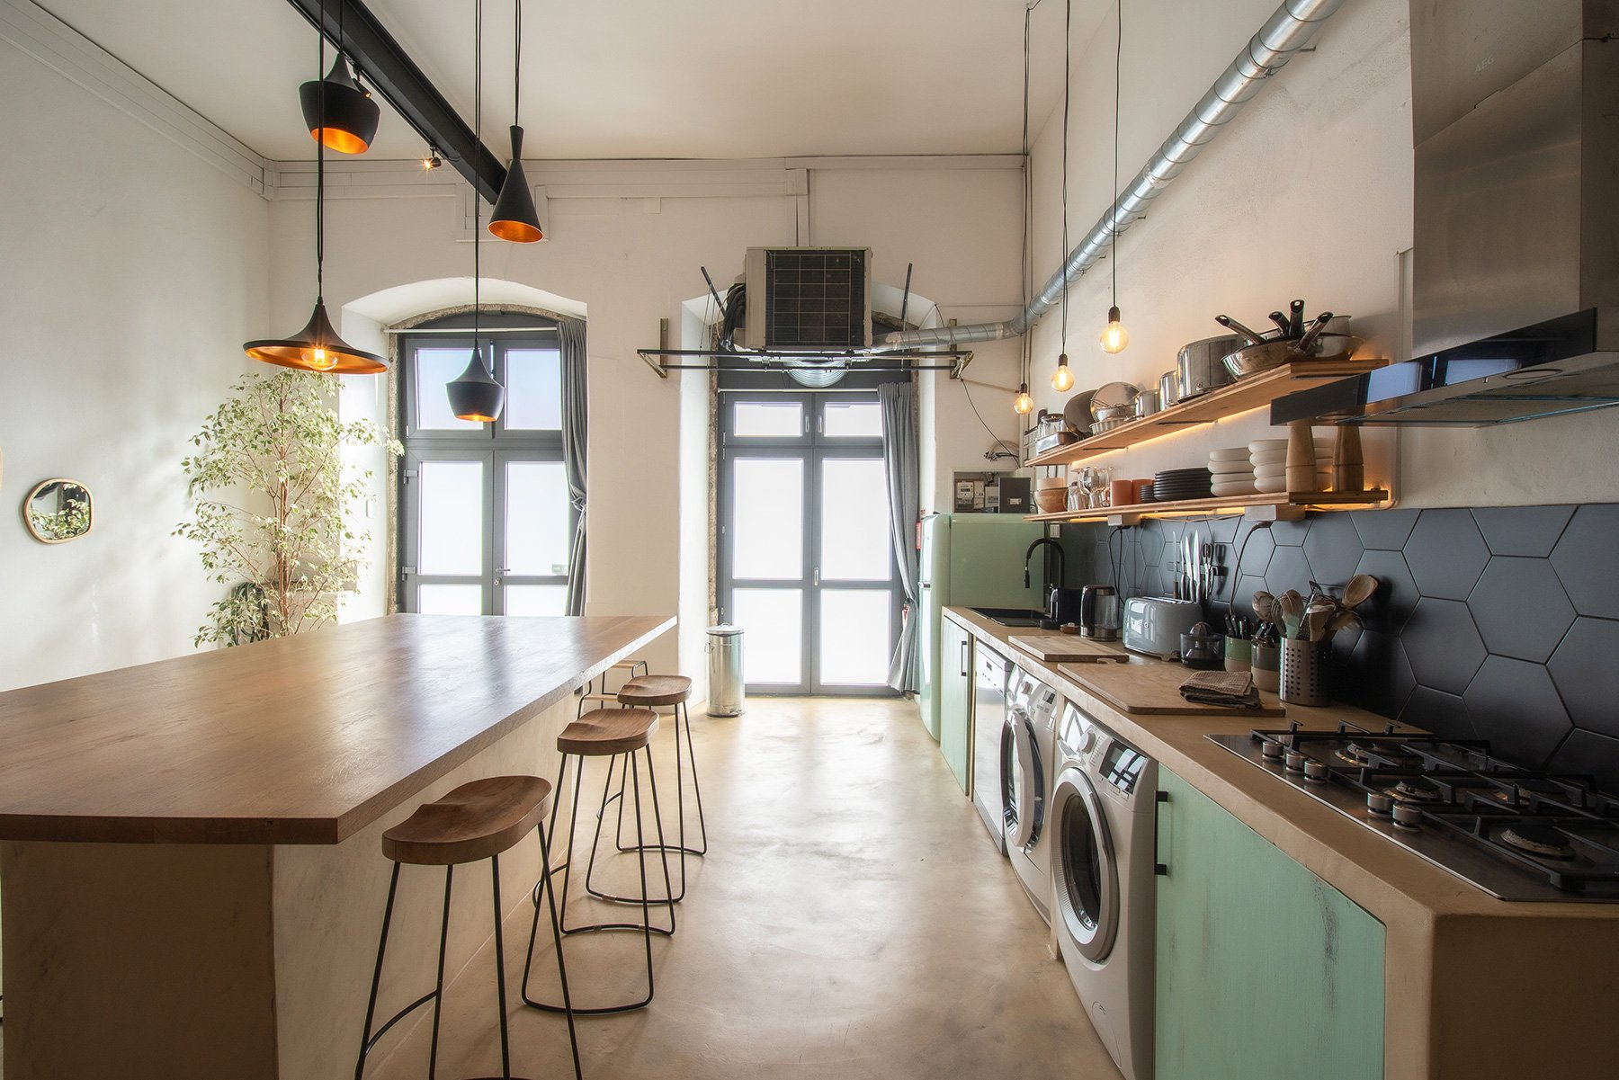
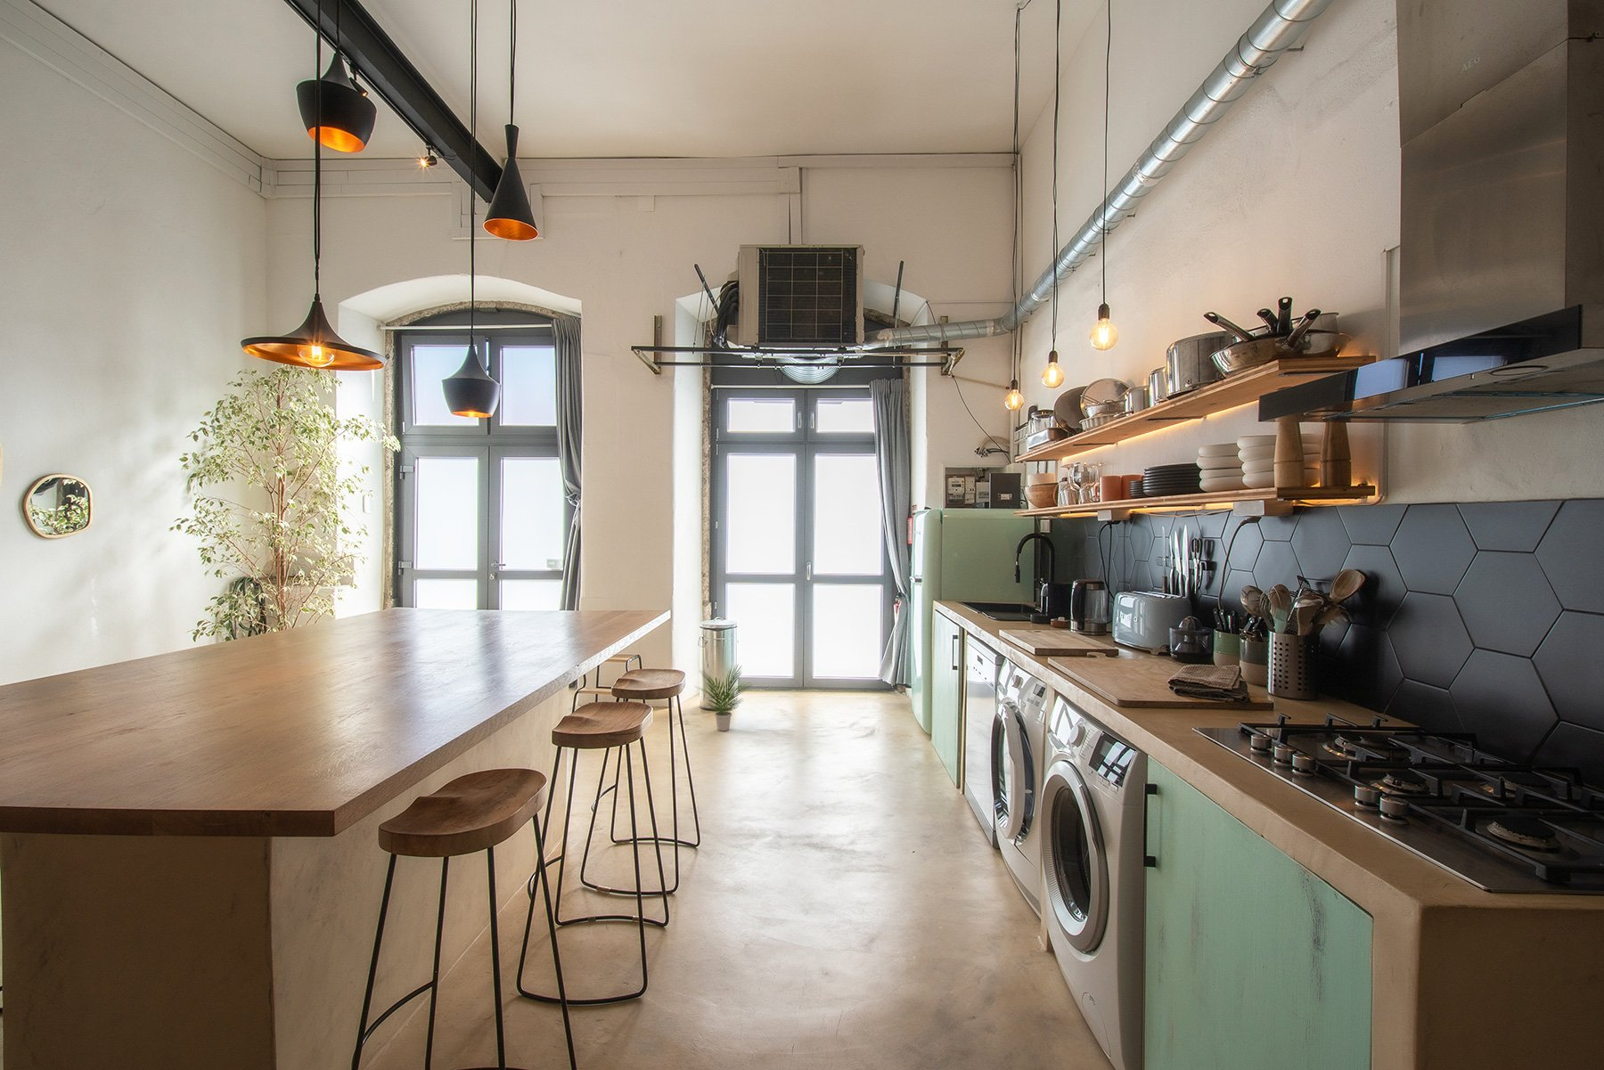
+ potted plant (723, 697)
